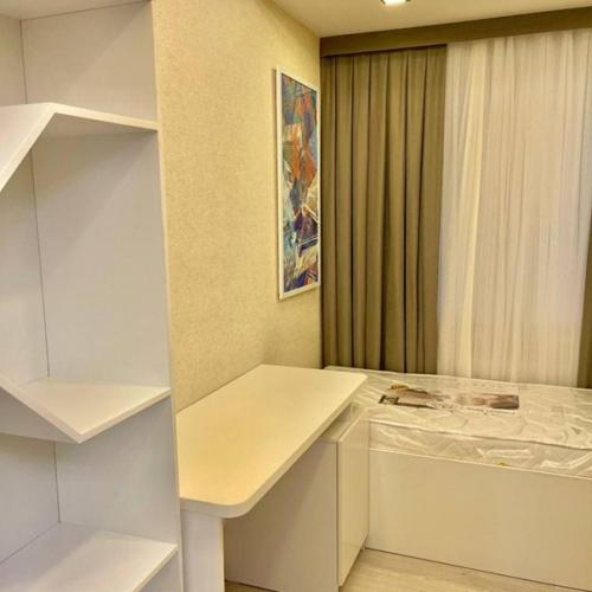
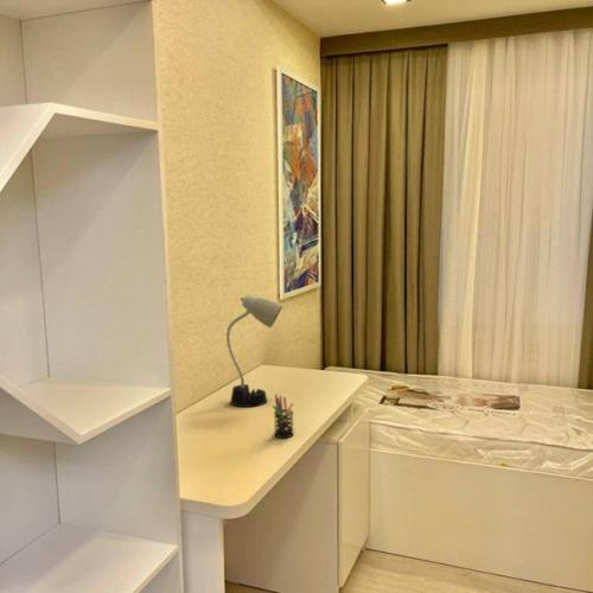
+ desk lamp (235, 359)
+ pen holder (281, 415)
